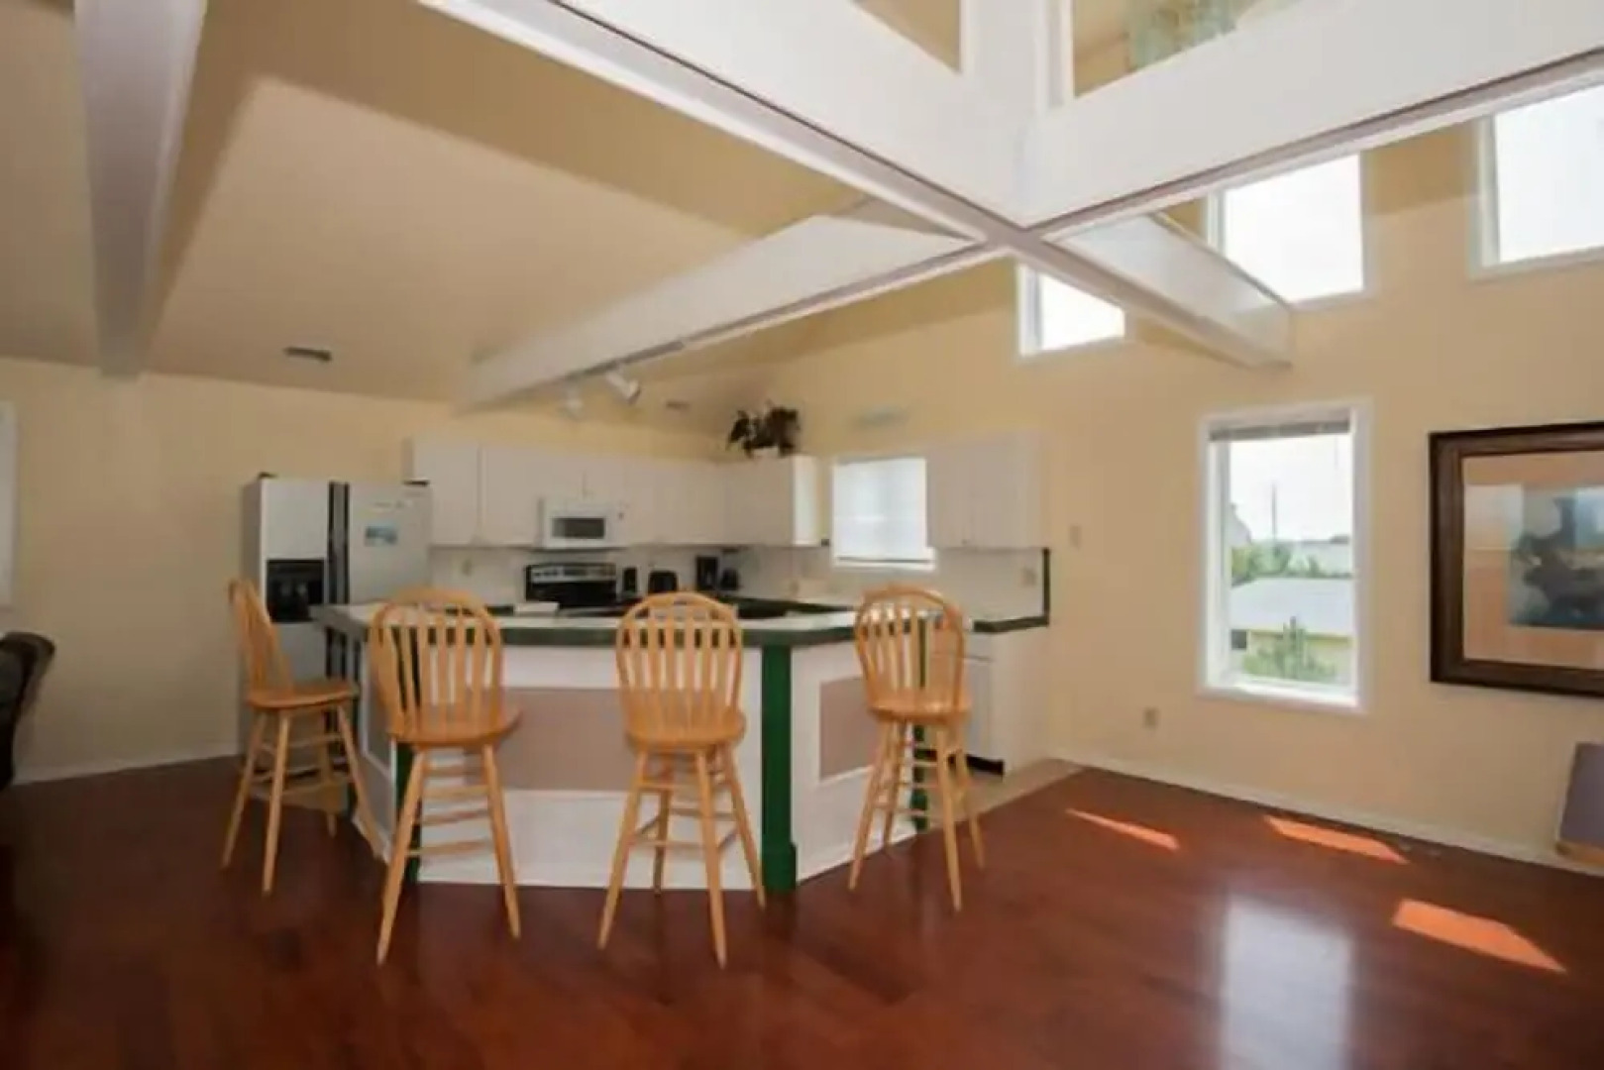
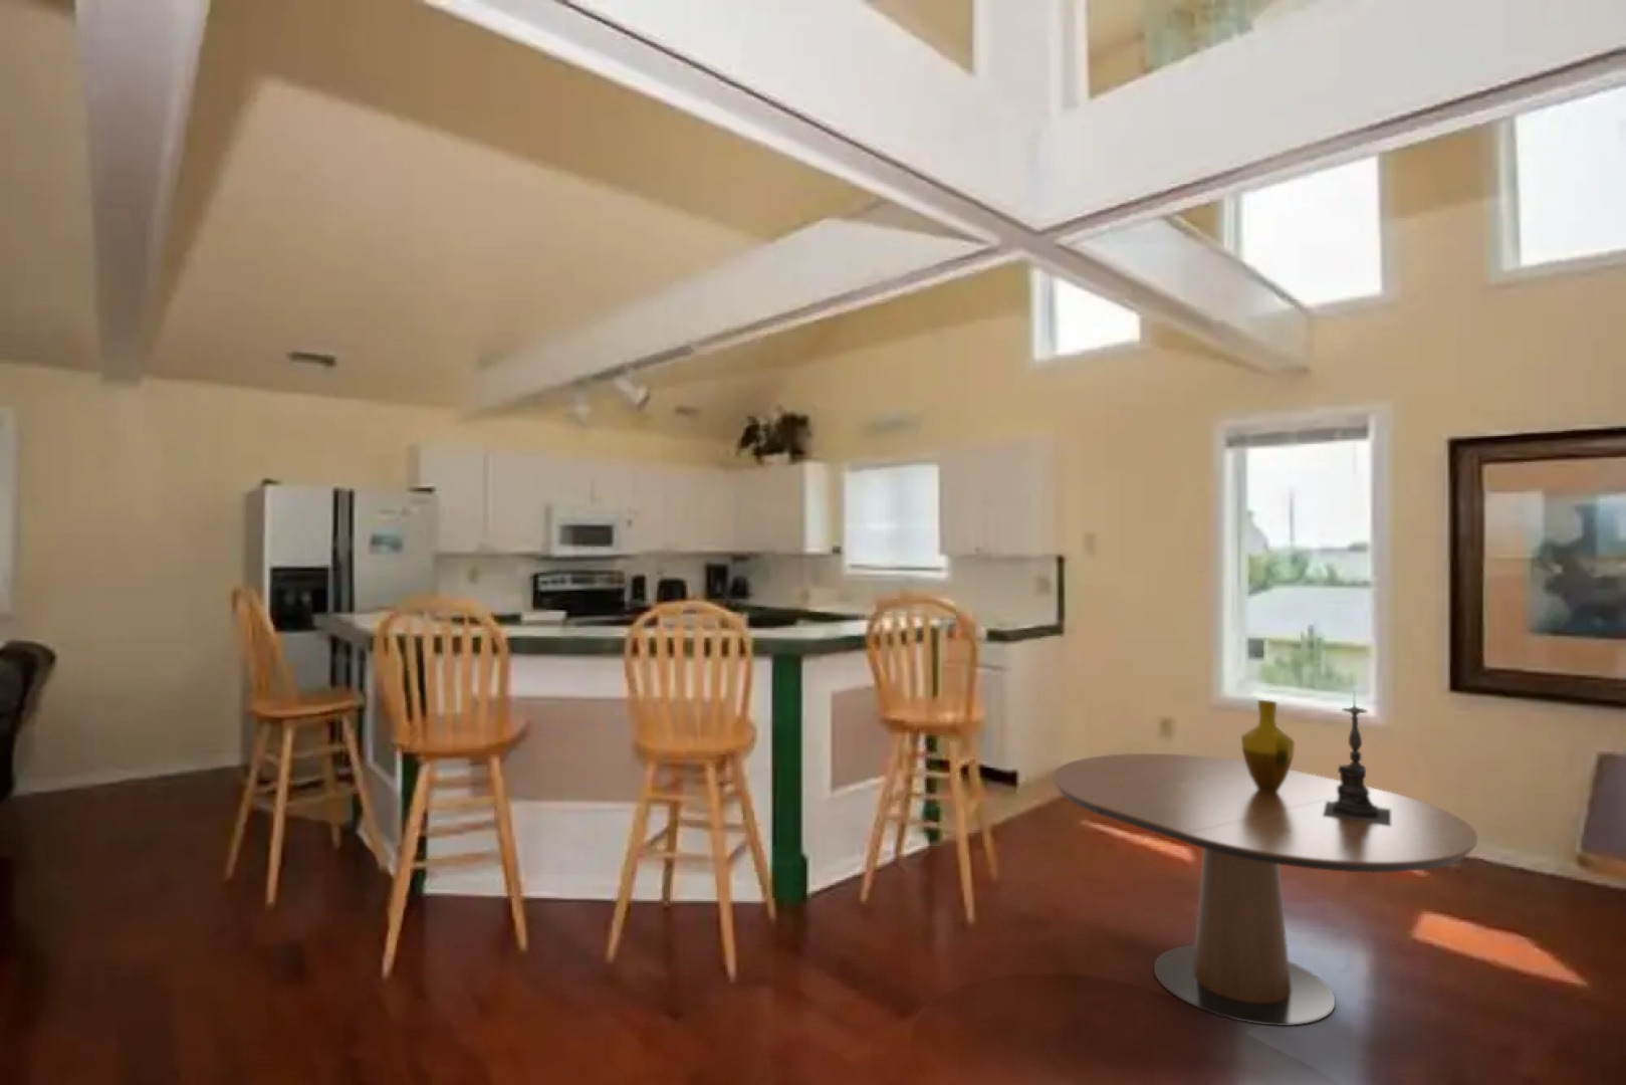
+ vase (1266, 746)
+ candle holder (1356, 752)
+ dining table (1256, 884)
